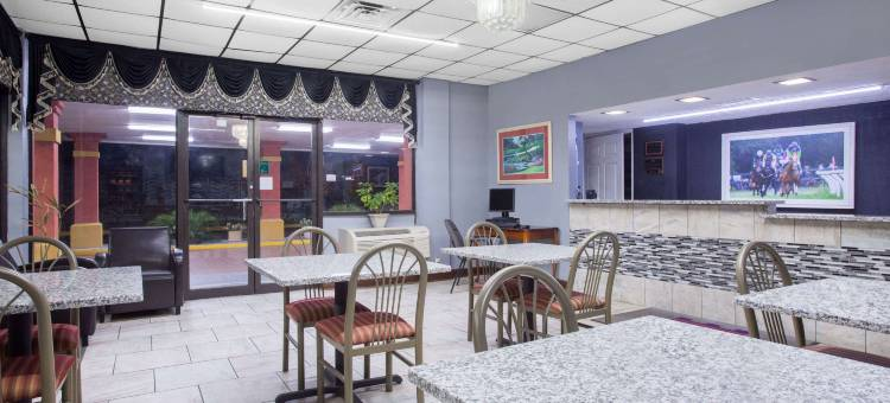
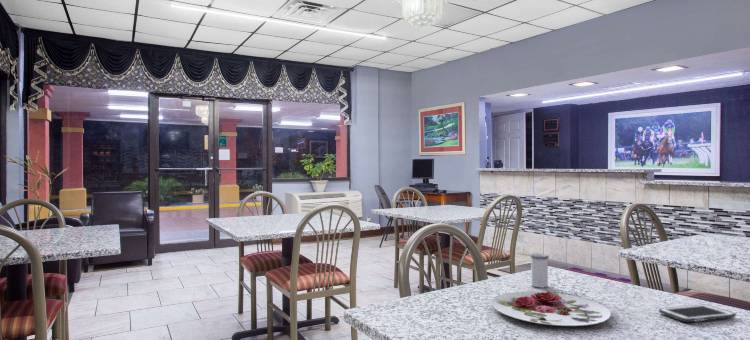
+ cell phone (696, 313)
+ plate (548, 305)
+ salt shaker (539, 270)
